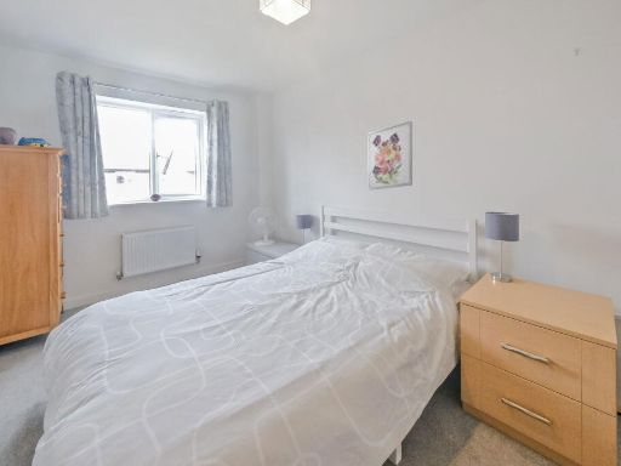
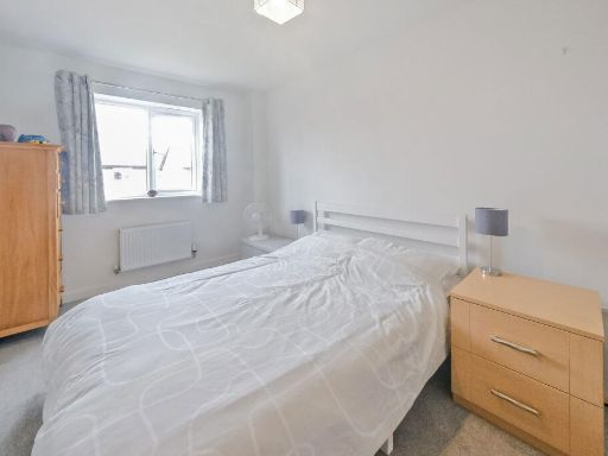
- wall art (388, 158)
